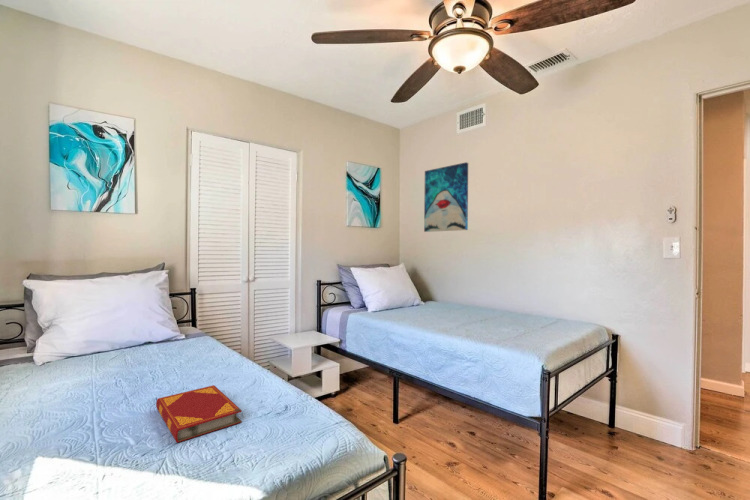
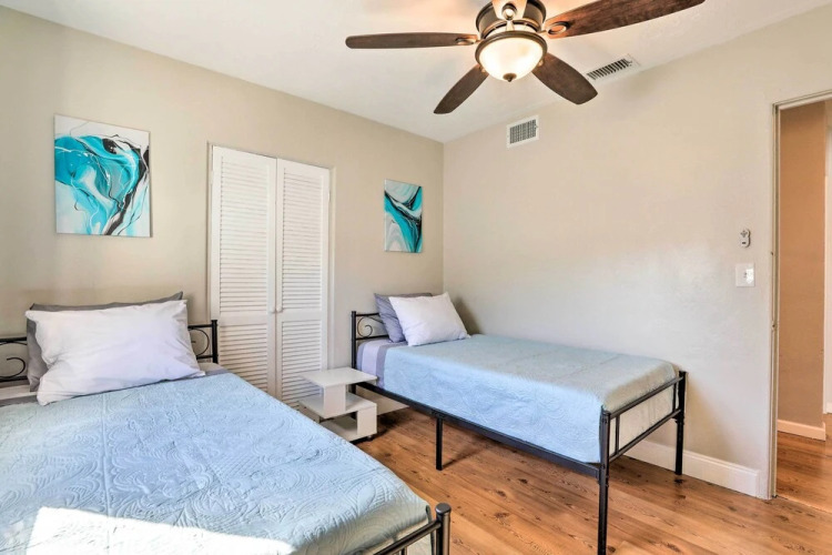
- wall art (445, 199)
- hardback book (197, 410)
